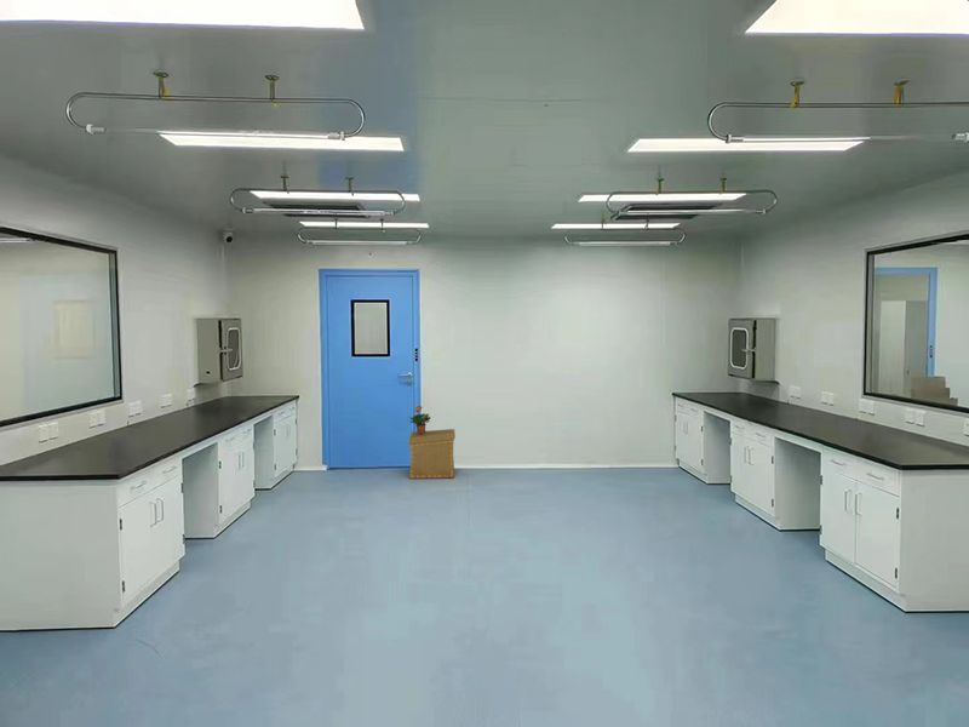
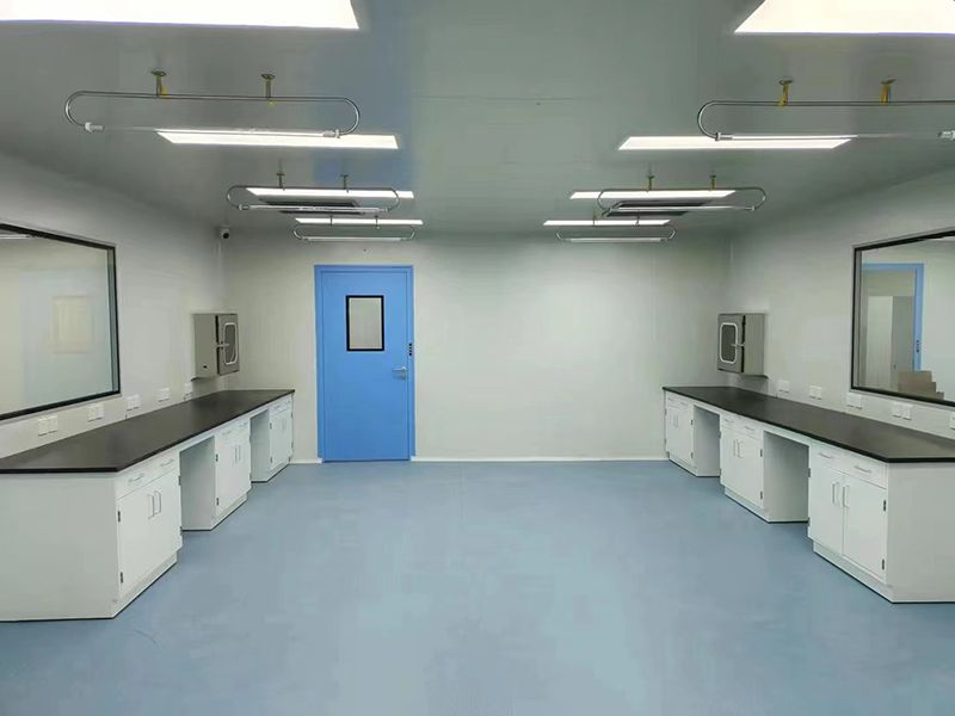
- potted plant (420, 418)
- cardboard box (432, 452)
